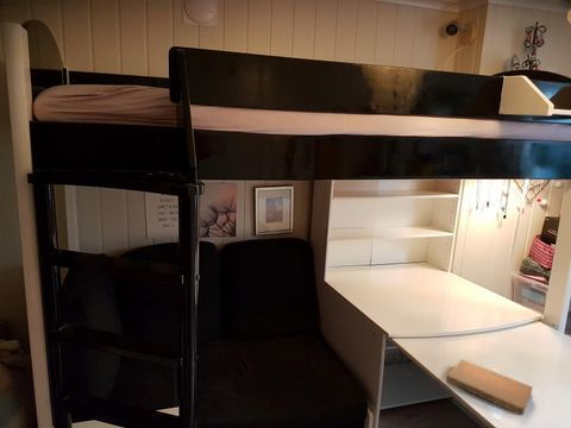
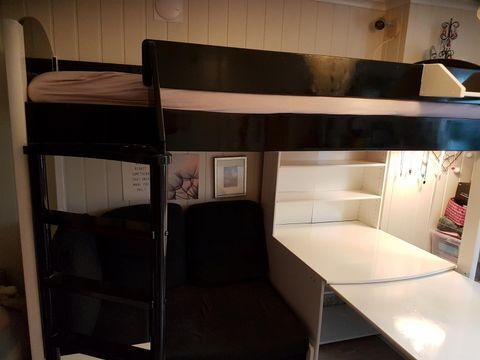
- notebook (488, 384)
